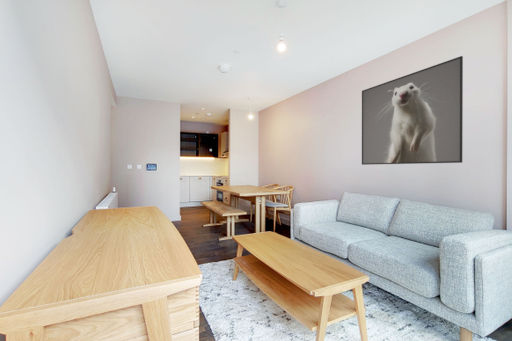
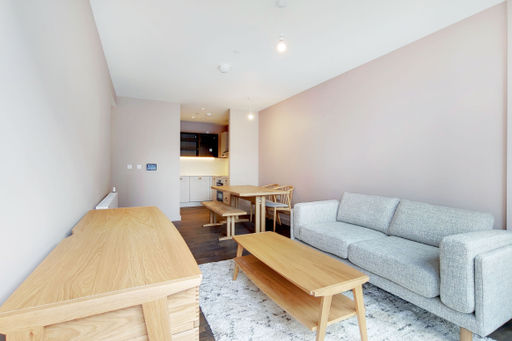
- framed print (403, 120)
